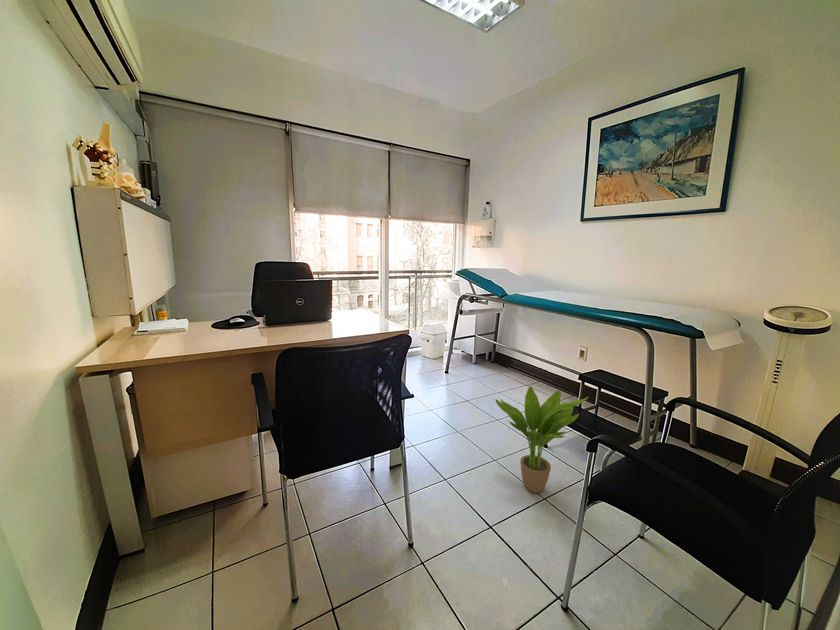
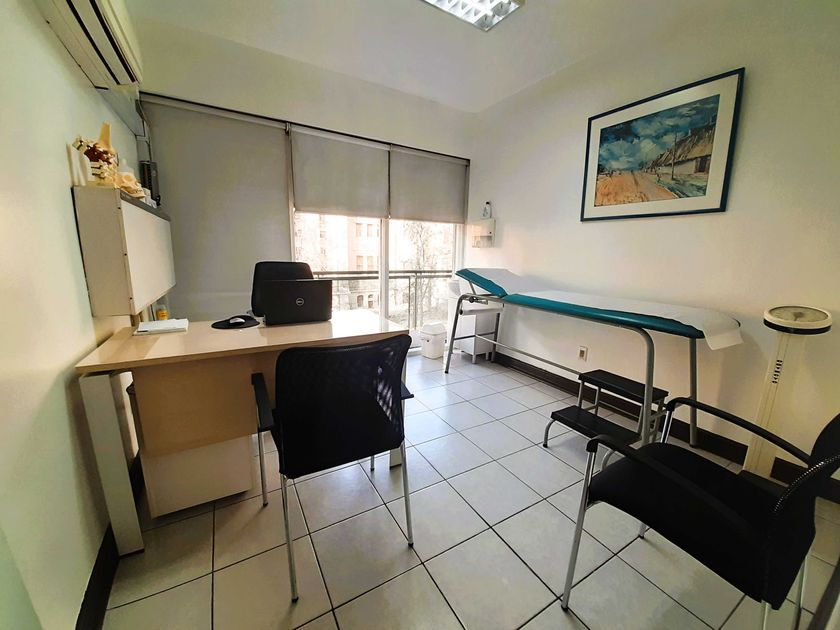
- potted plant (541, 435)
